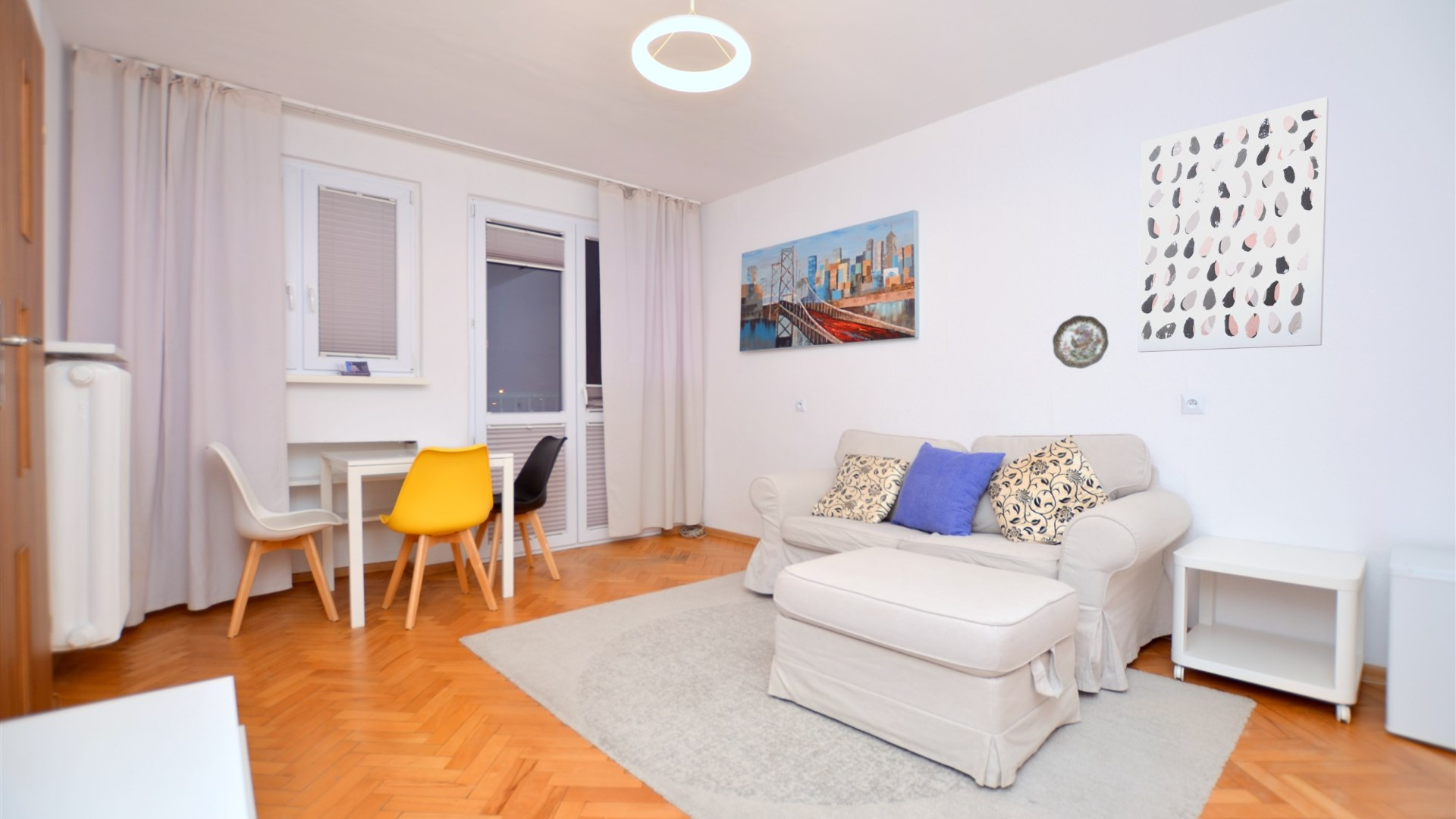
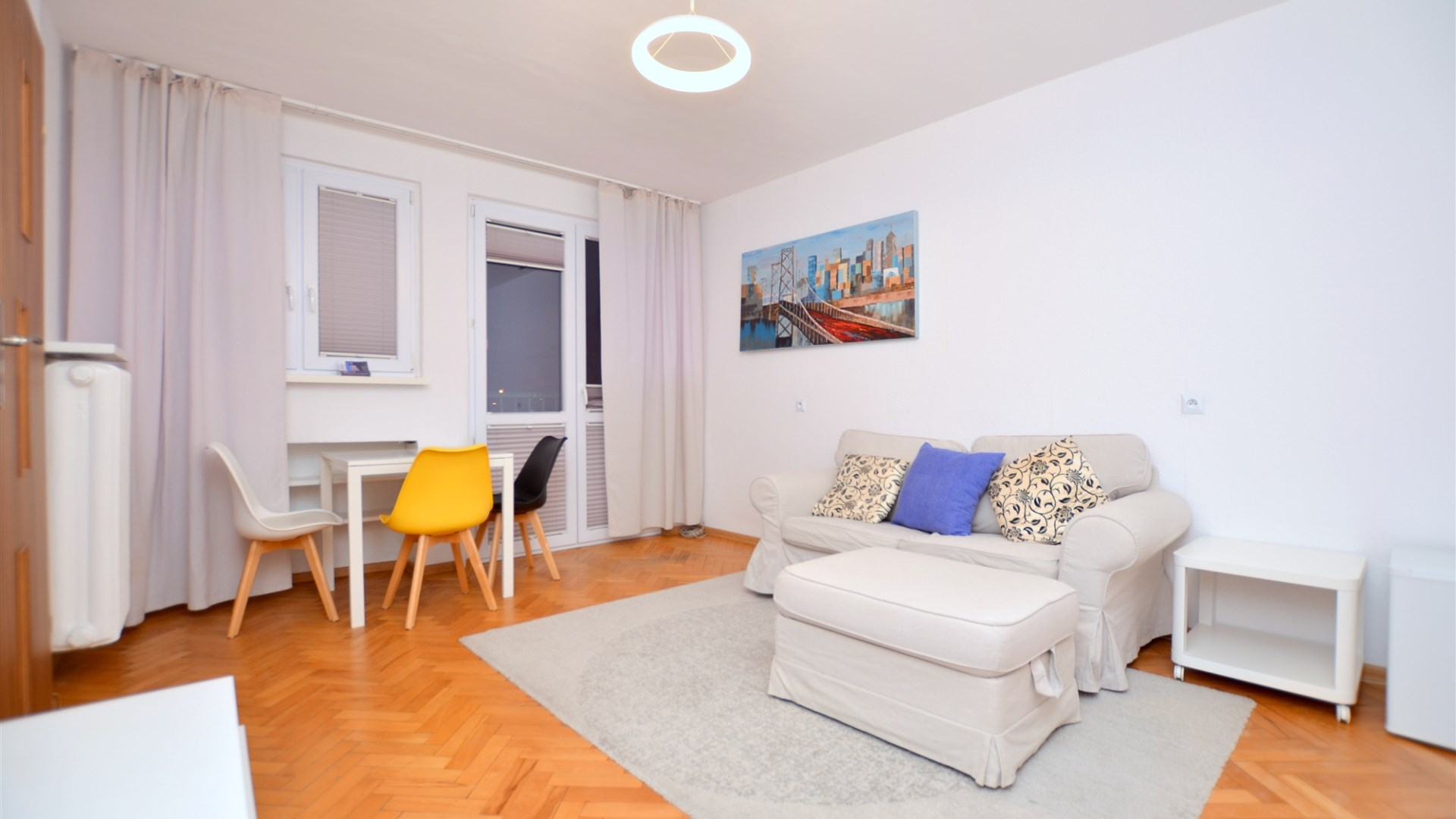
- wall art (1225, 236)
- decorative plate (1081, 342)
